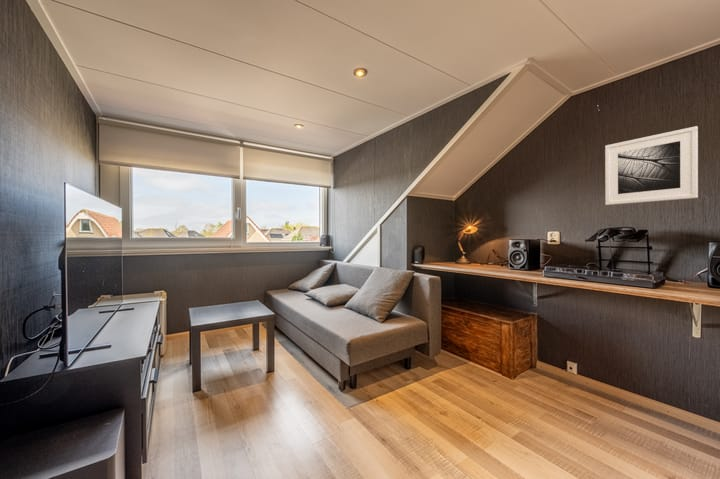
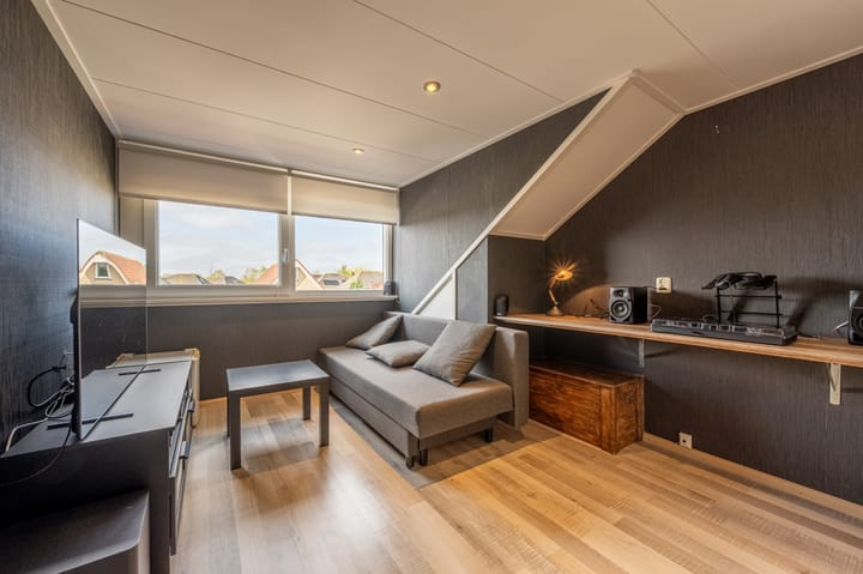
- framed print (647, 169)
